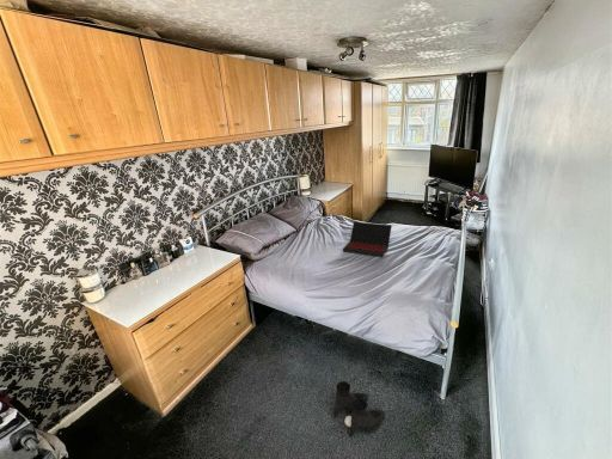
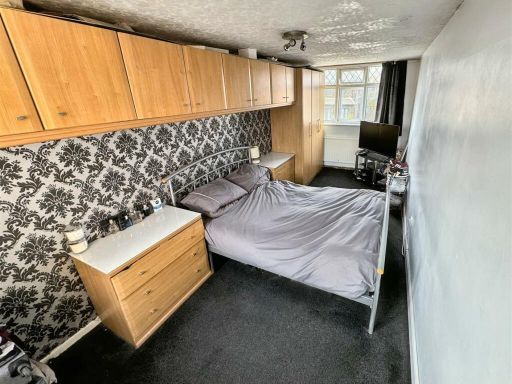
- laptop (367, 238)
- boots (359, 402)
